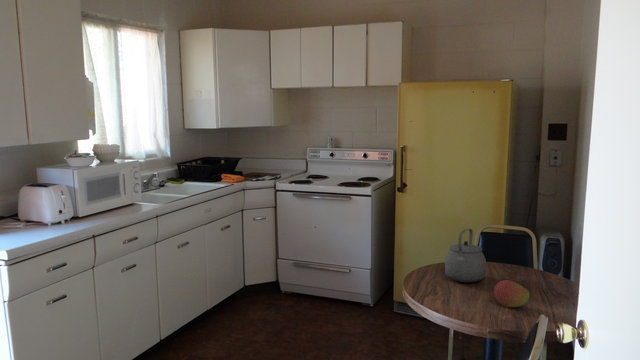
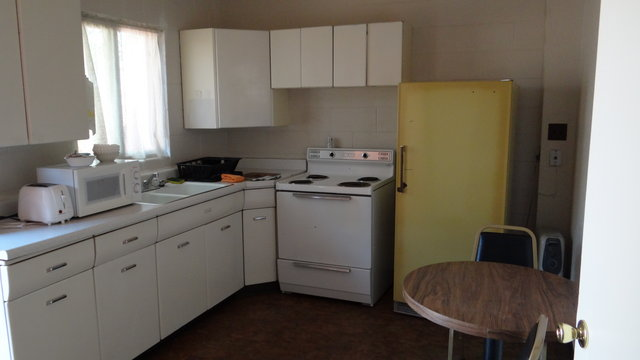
- fruit (510, 293)
- tea kettle (467, 253)
